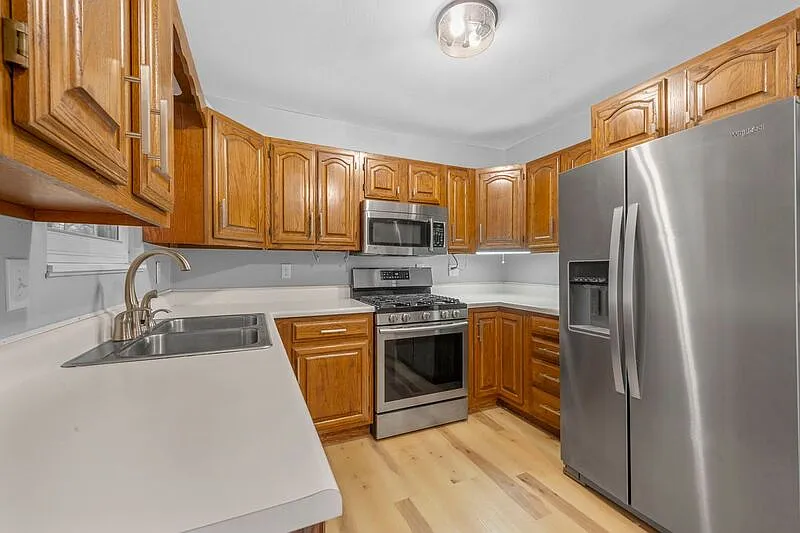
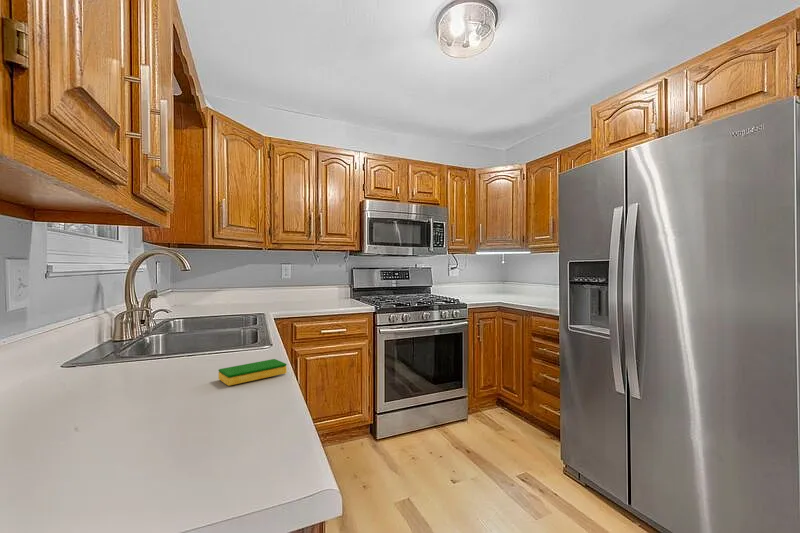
+ dish sponge (253, 371)
